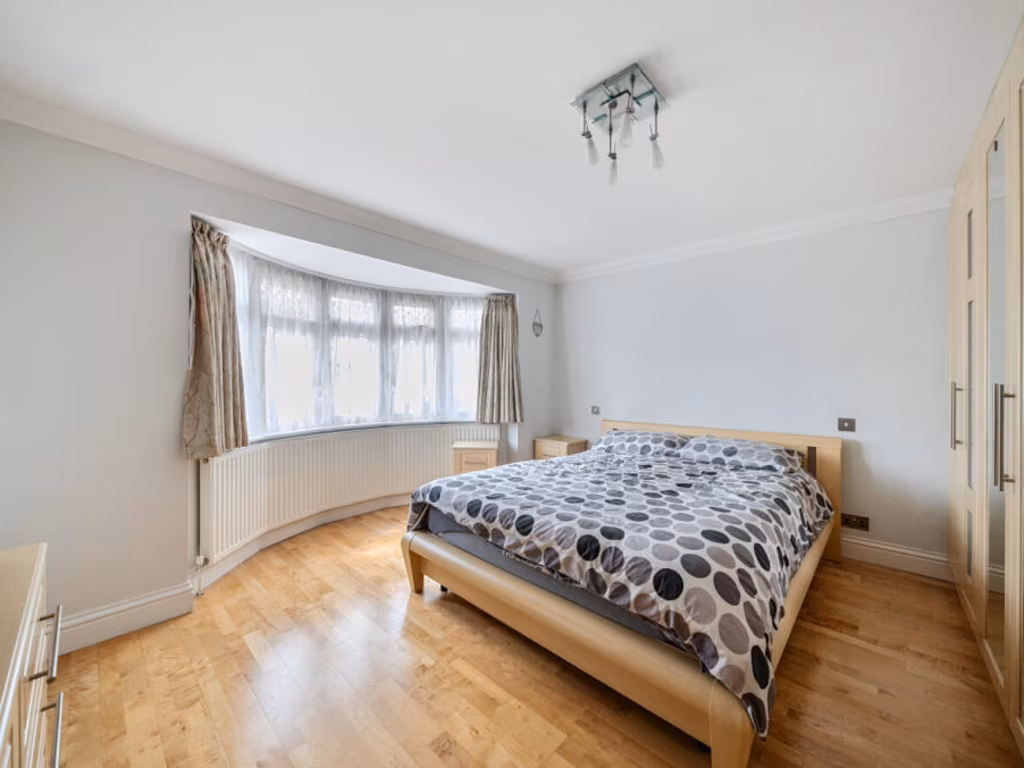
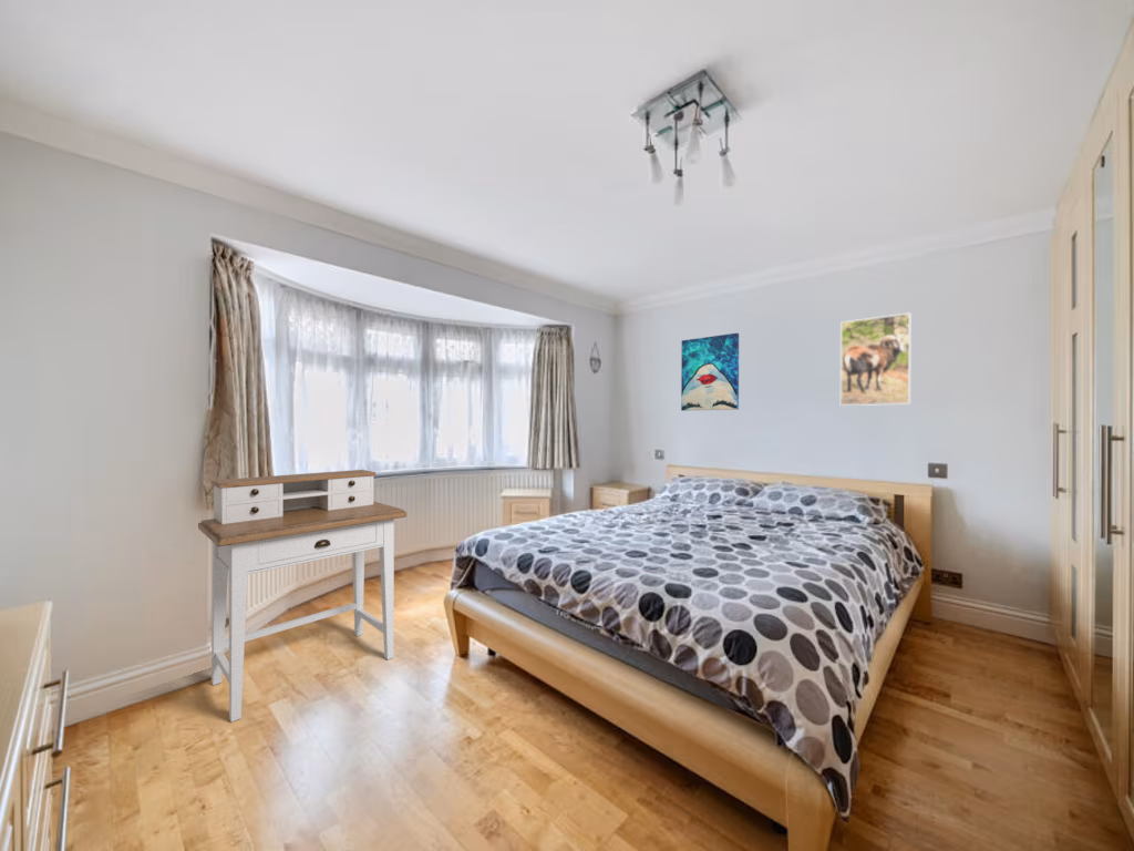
+ desk (306, 562)
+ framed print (874, 361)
+ wall art (709, 373)
